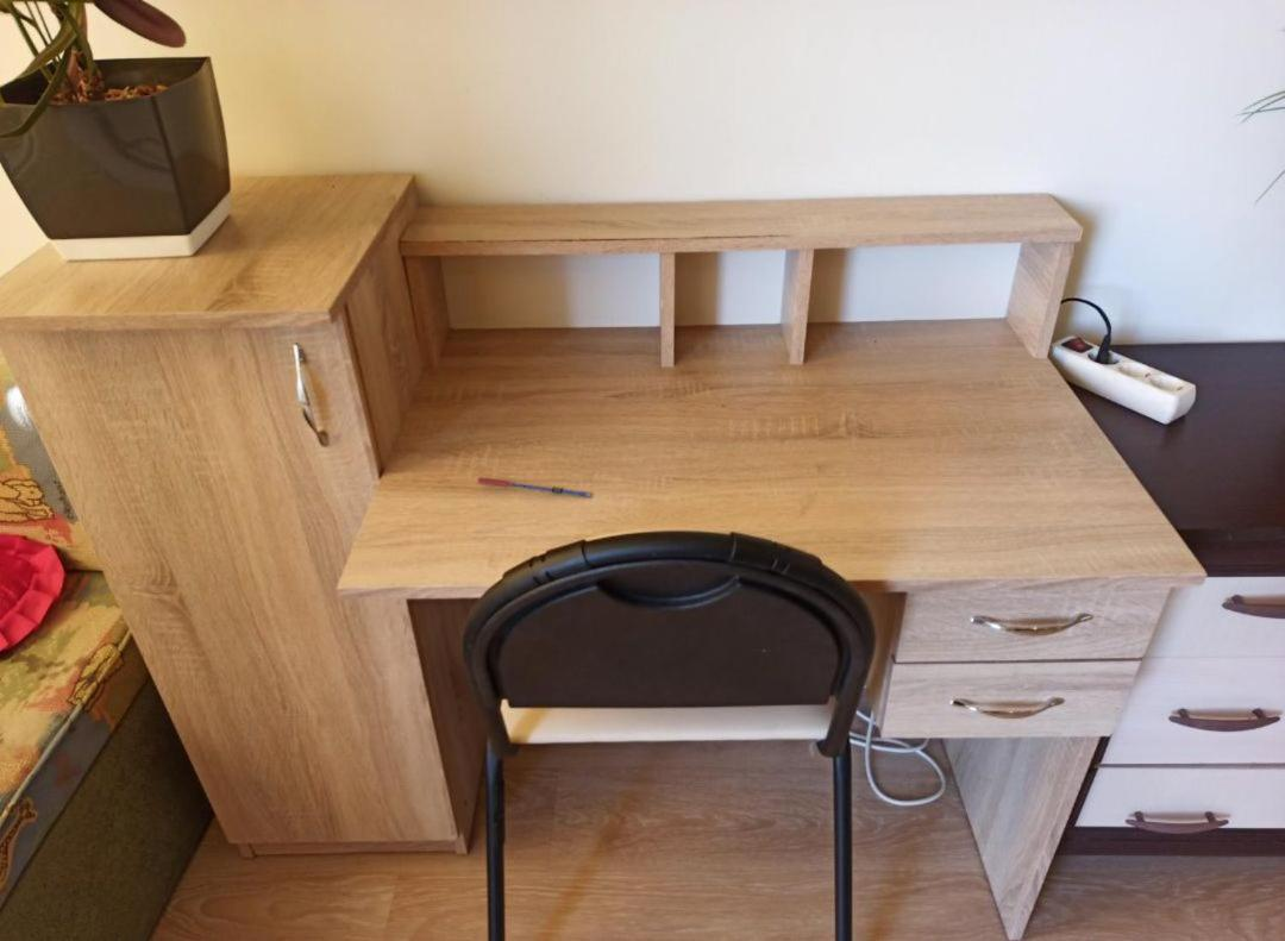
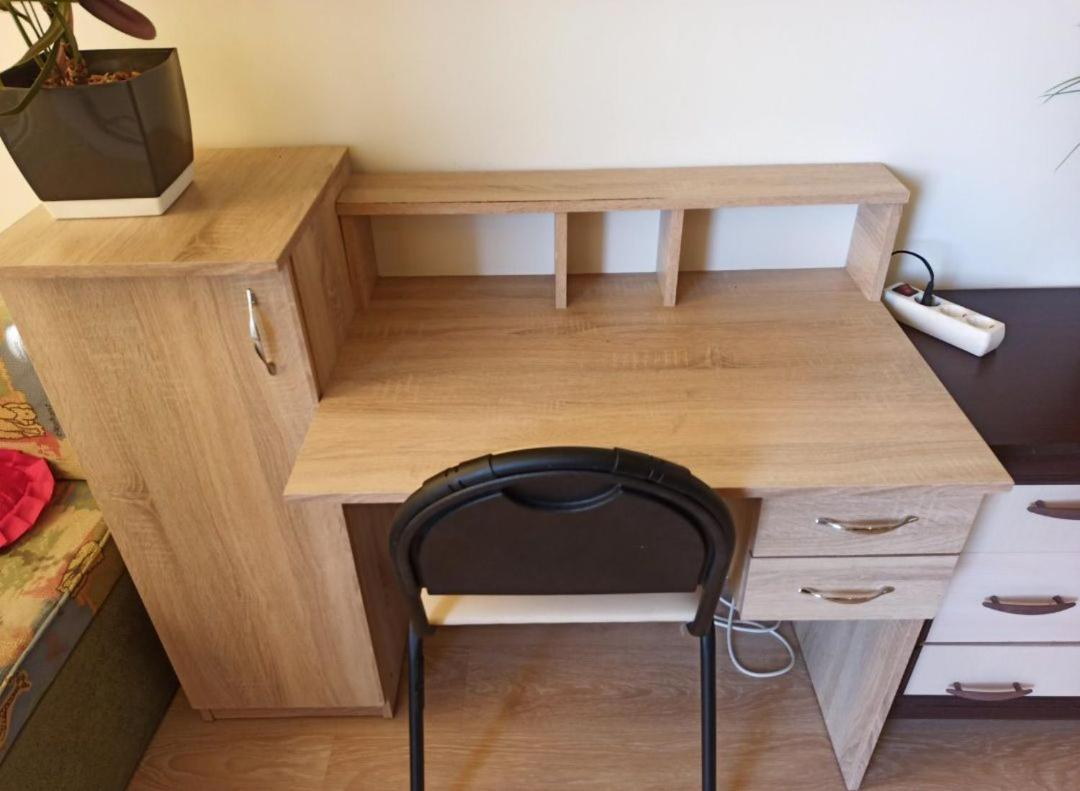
- pen (535, 487)
